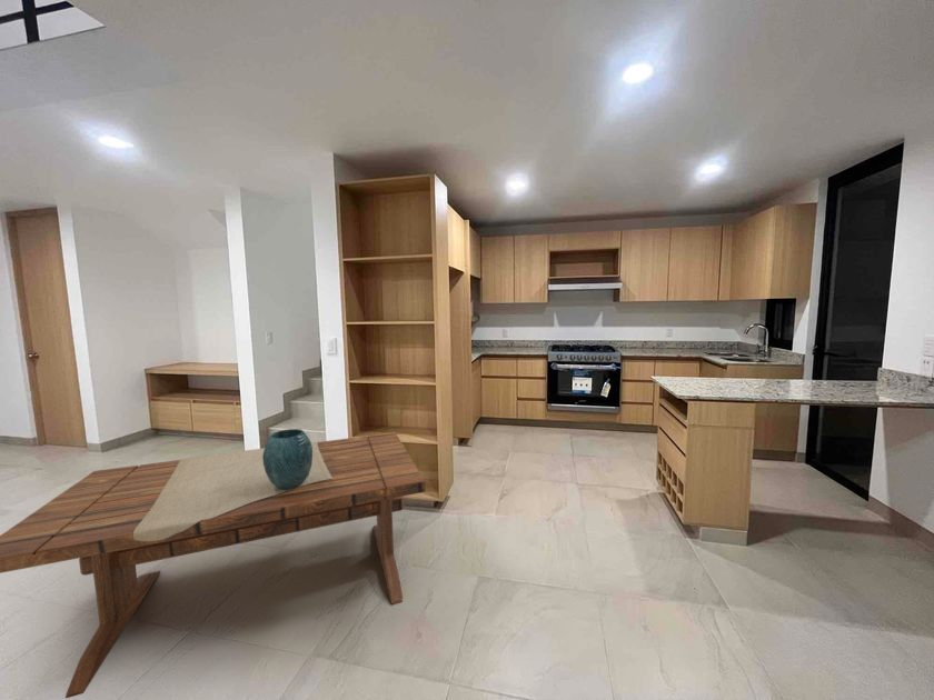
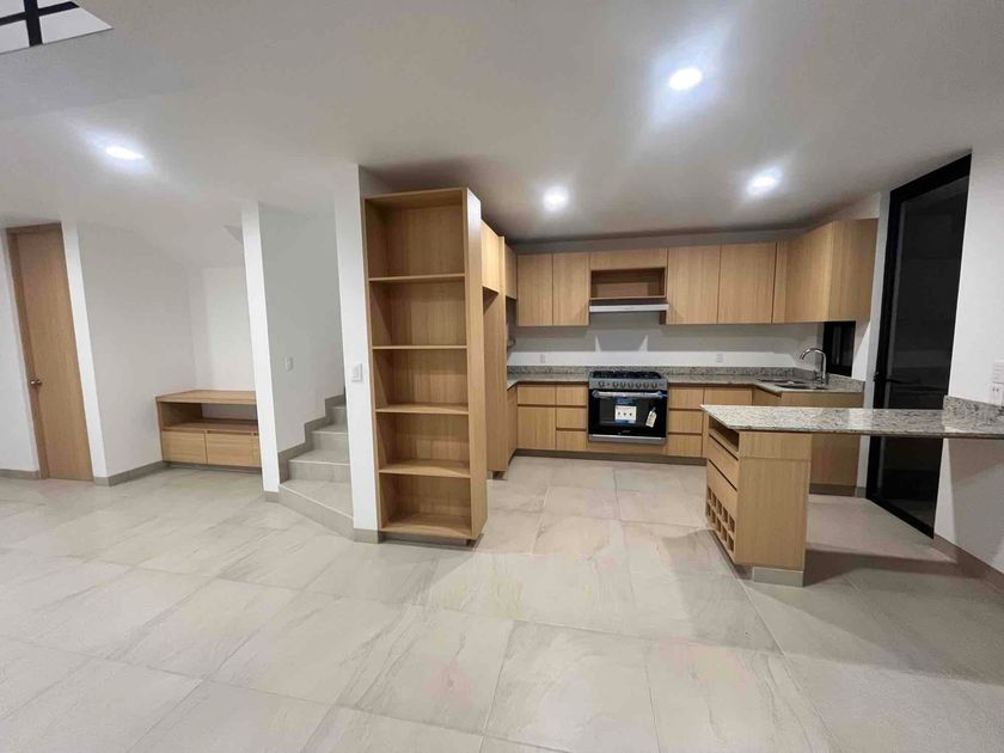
- vase (288, 459)
- dining table (256, 530)
